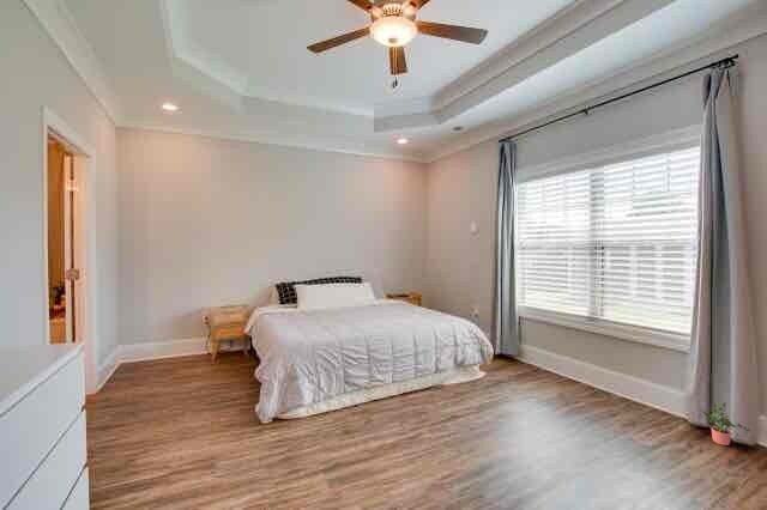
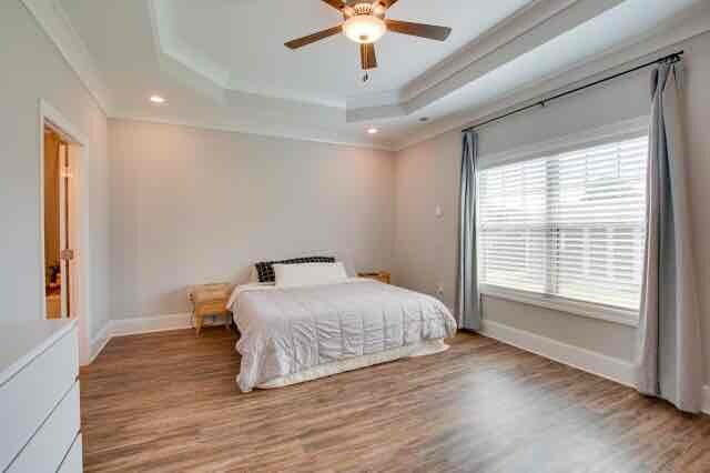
- potted plant (726, 426)
